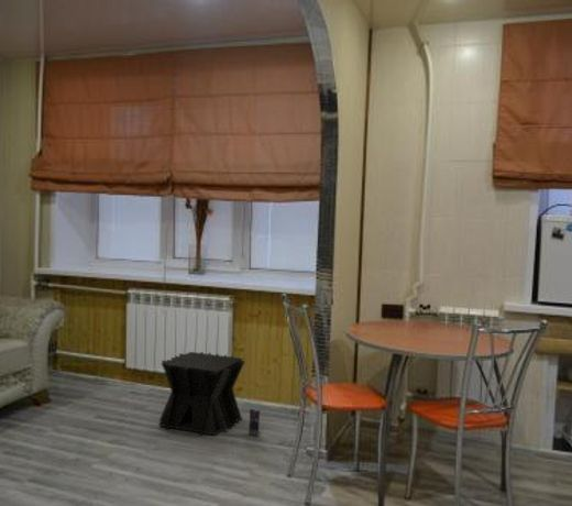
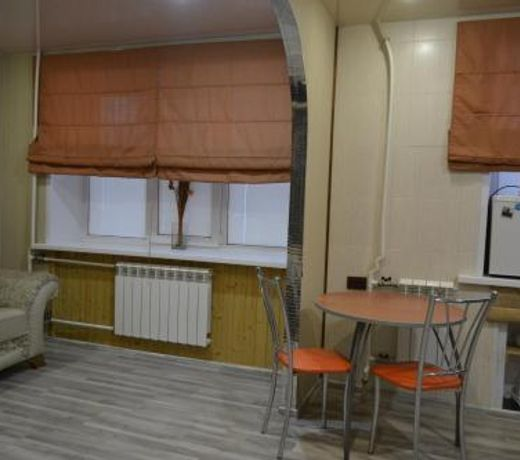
- side table (216, 393)
